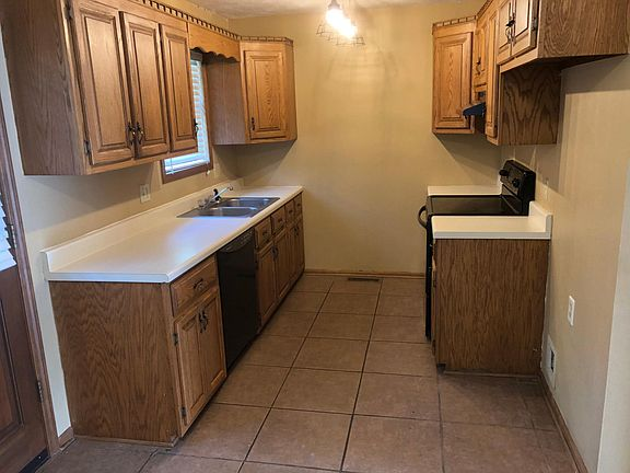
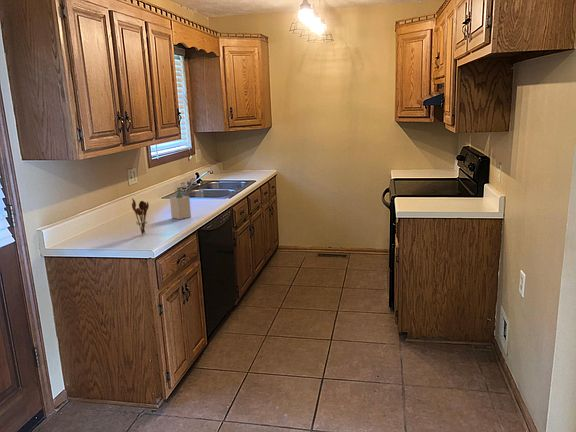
+ soap bottle (180, 202)
+ utensil holder (140, 216)
